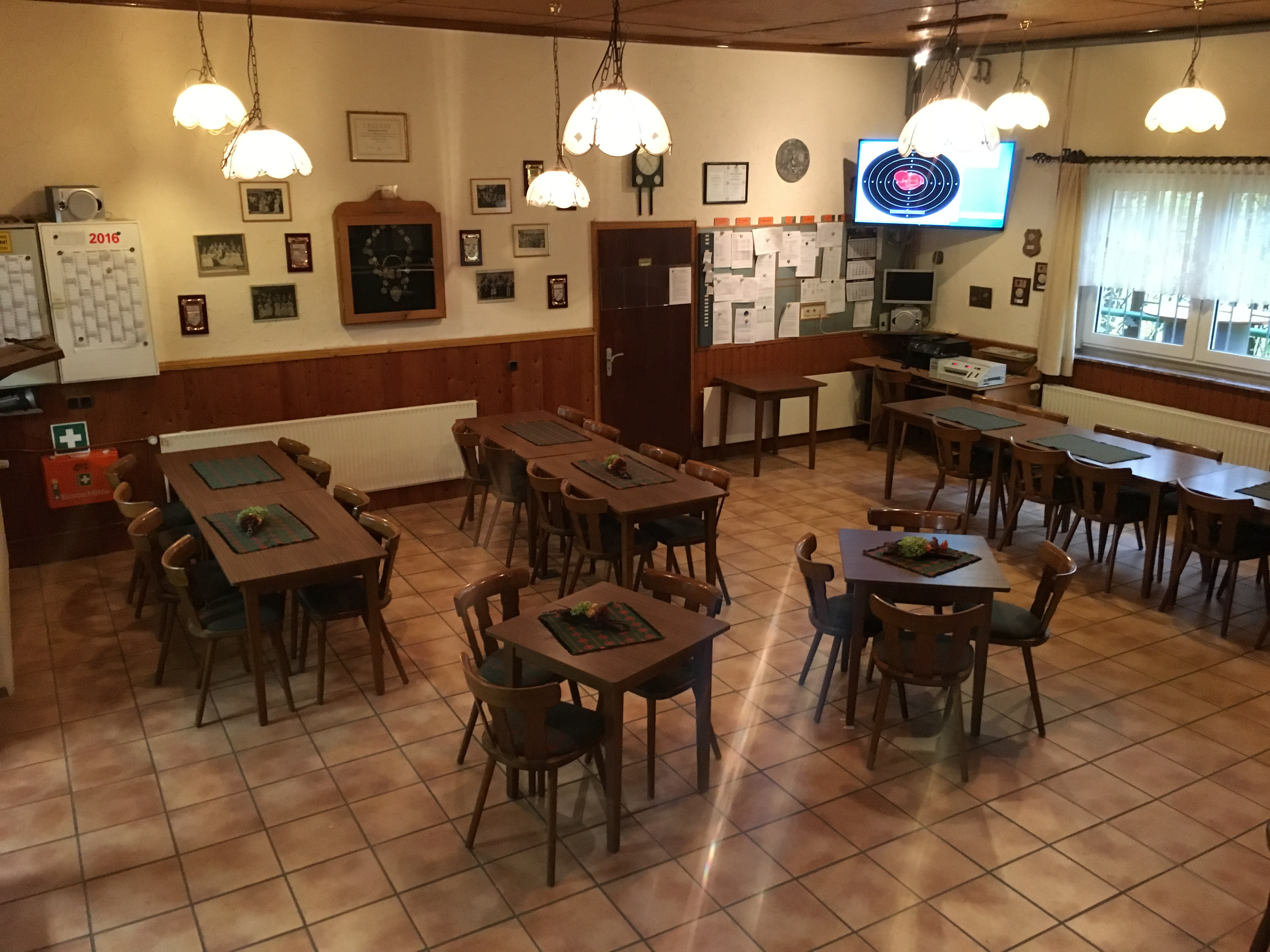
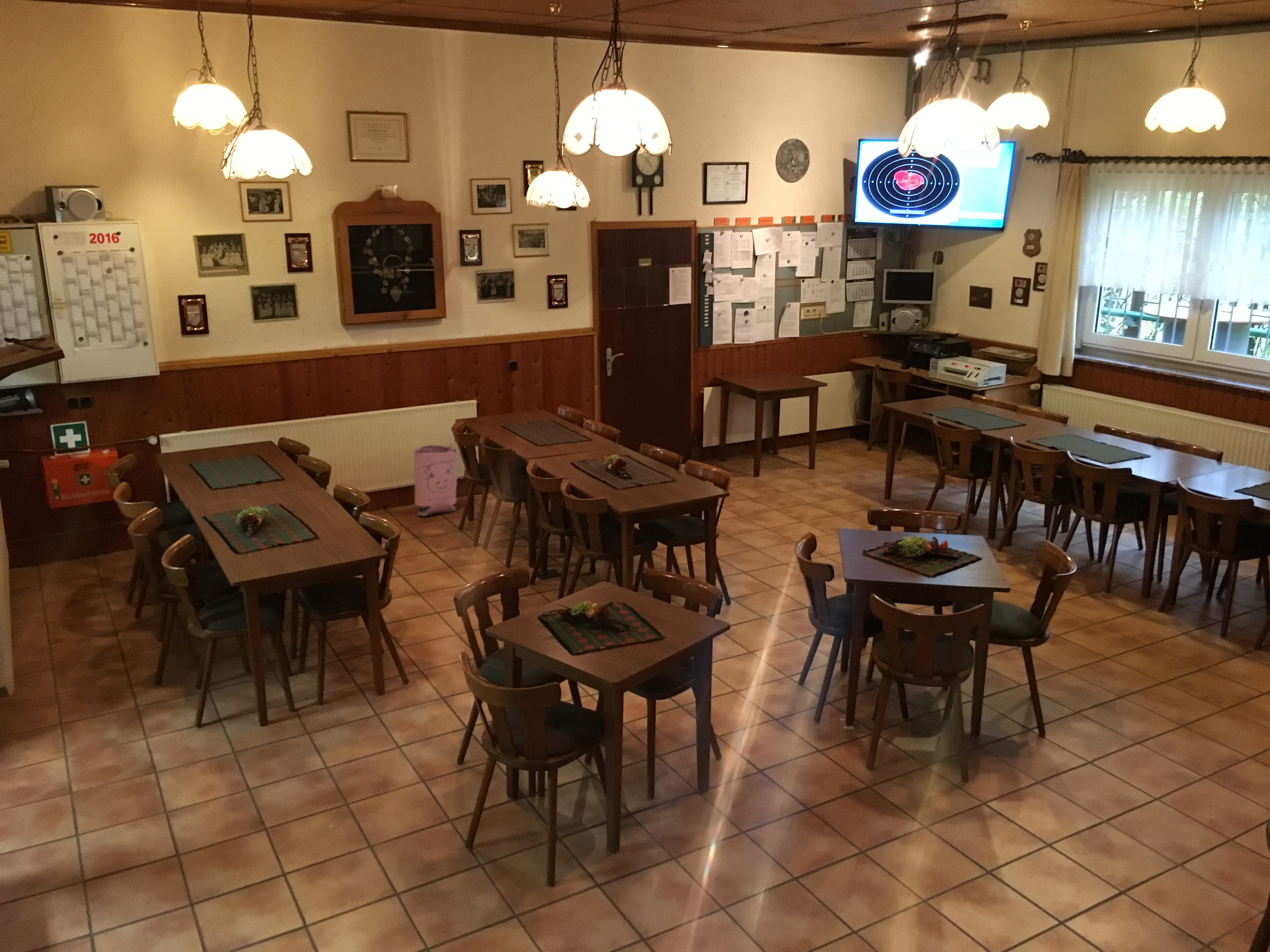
+ bag (436, 480)
